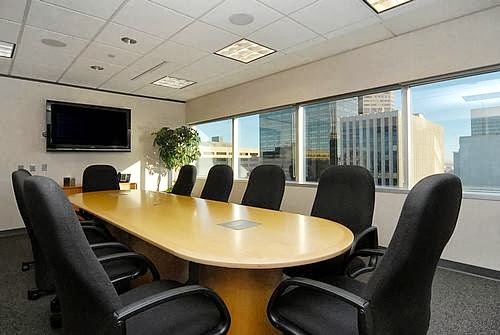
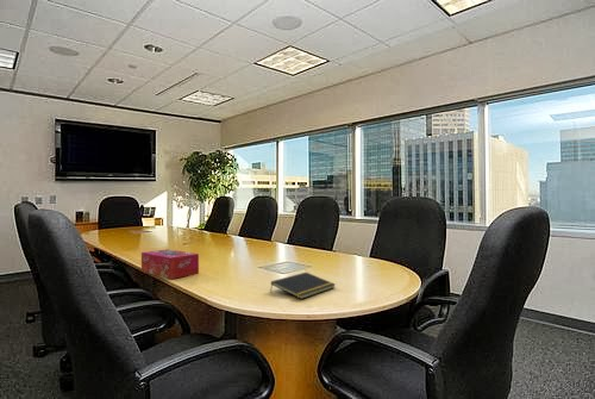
+ tissue box (169, 262)
+ notepad (303, 283)
